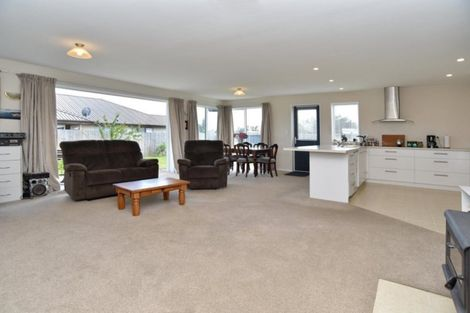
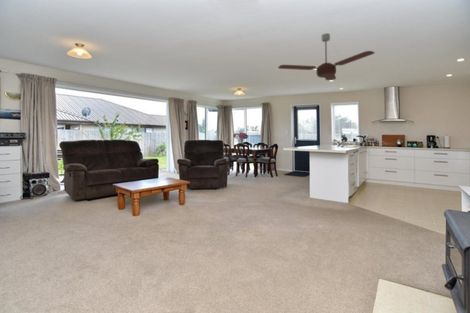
+ ceiling fan (325, 58)
